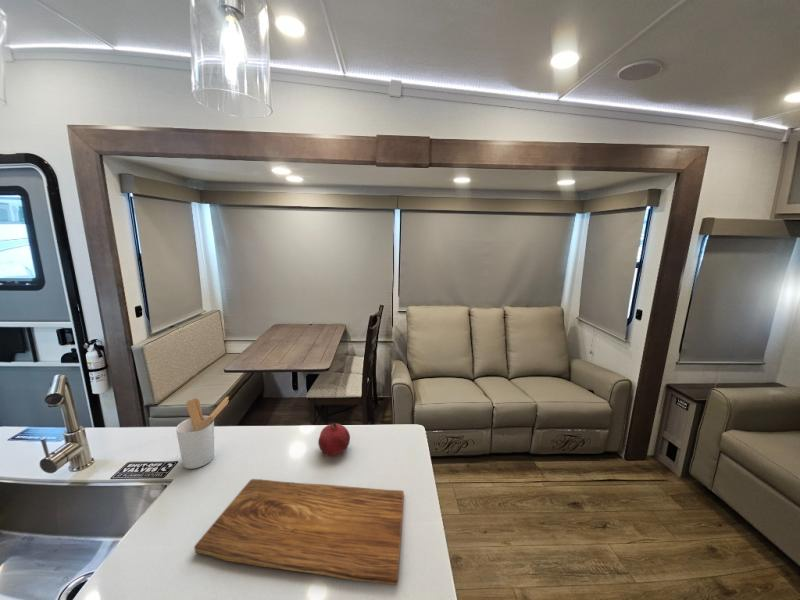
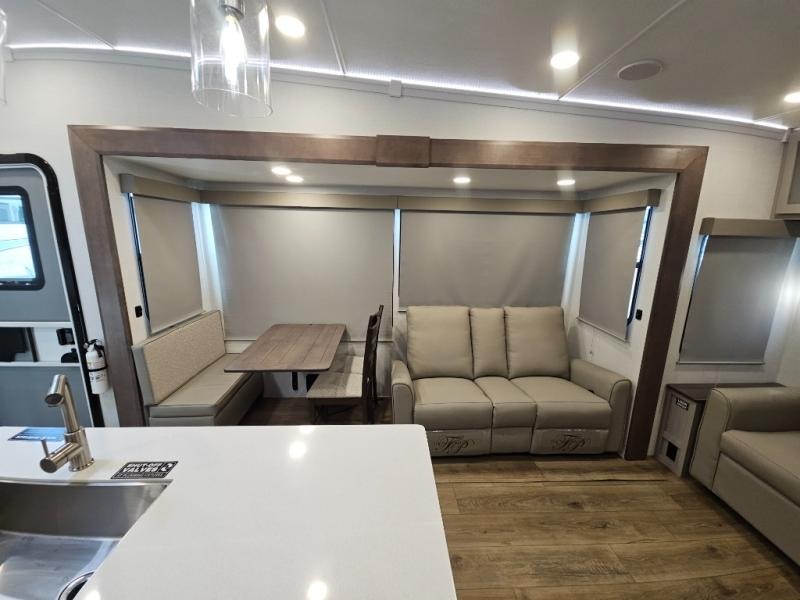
- utensil holder (206, 430)
- cutting board (310, 521)
- fruit (334, 436)
